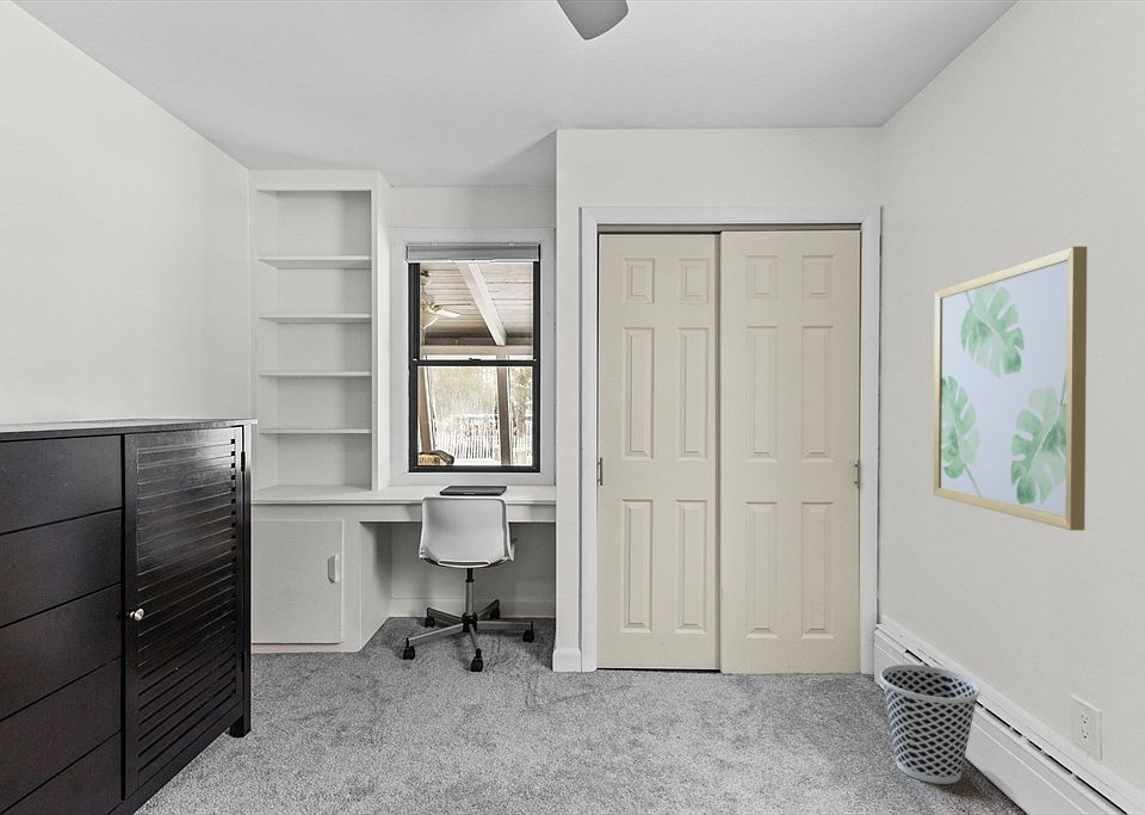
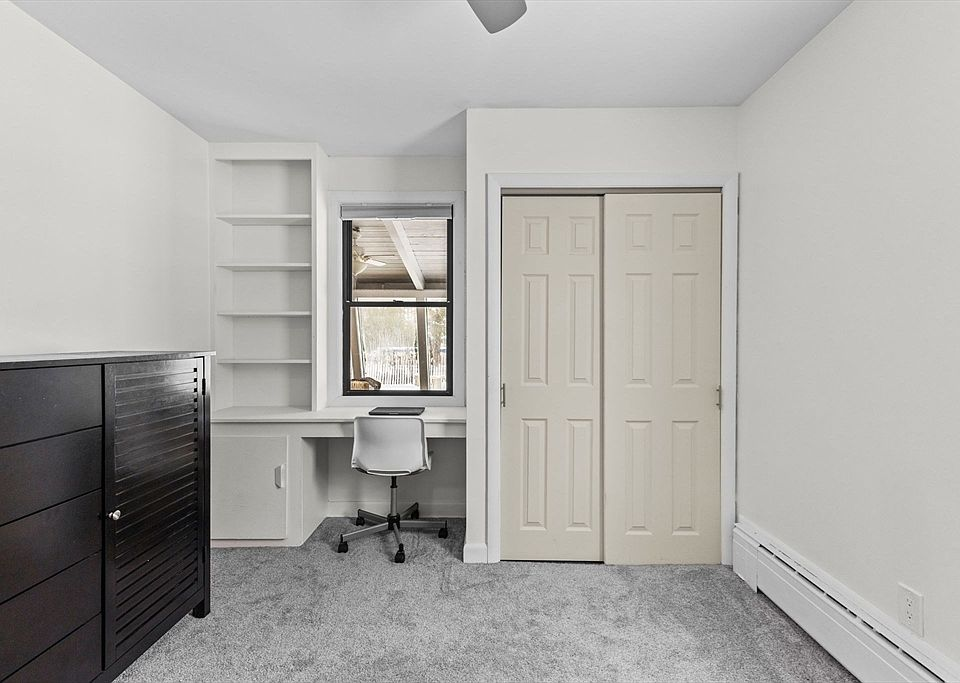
- wastebasket (928, 724)
- wall art (997, 390)
